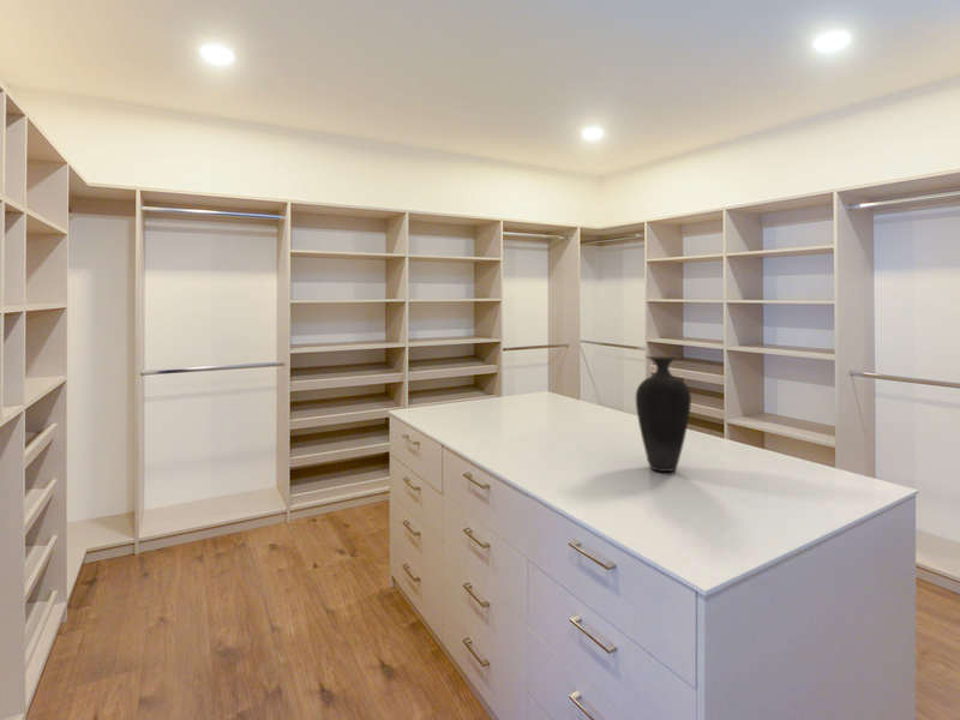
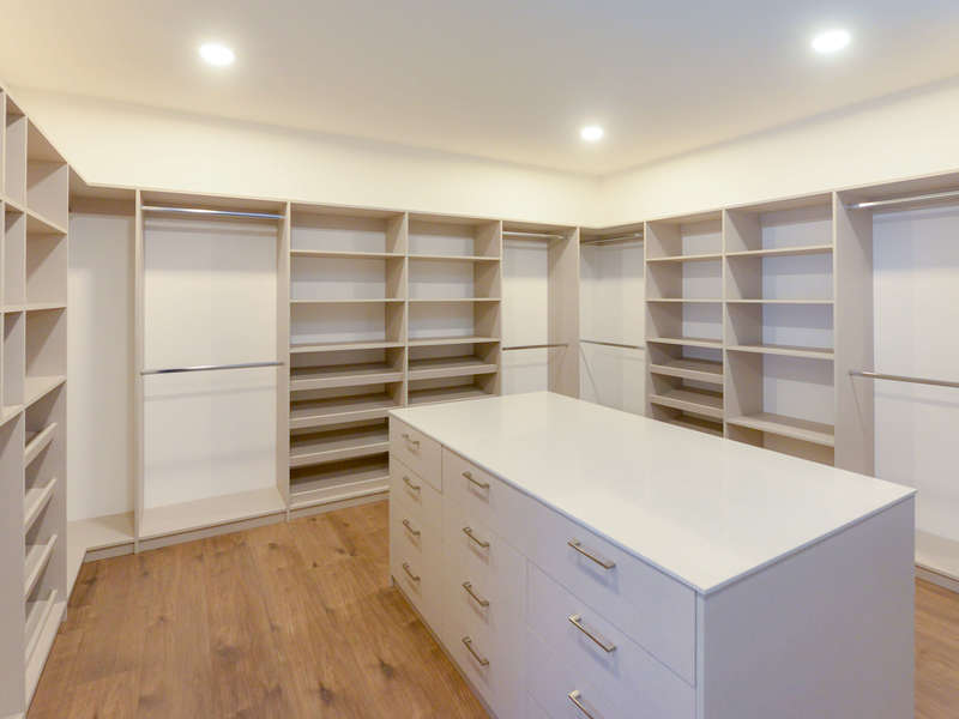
- vase (662, 412)
